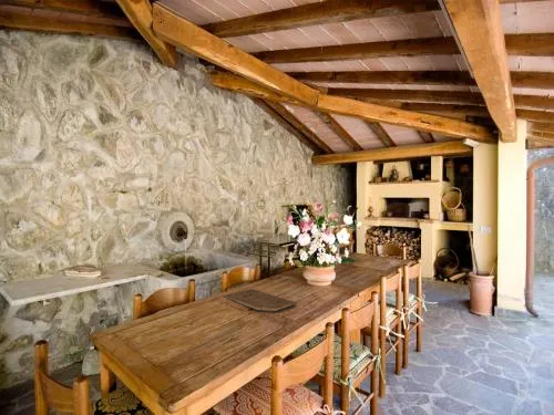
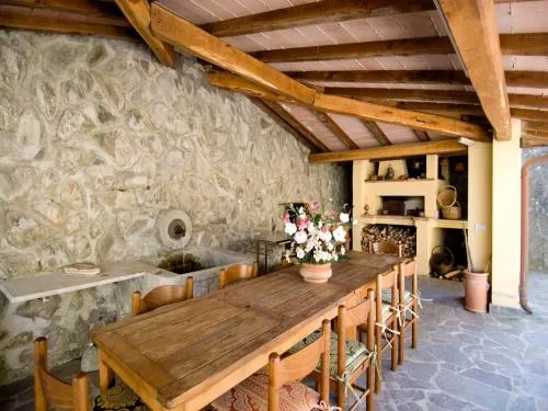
- cutting board (258, 299)
